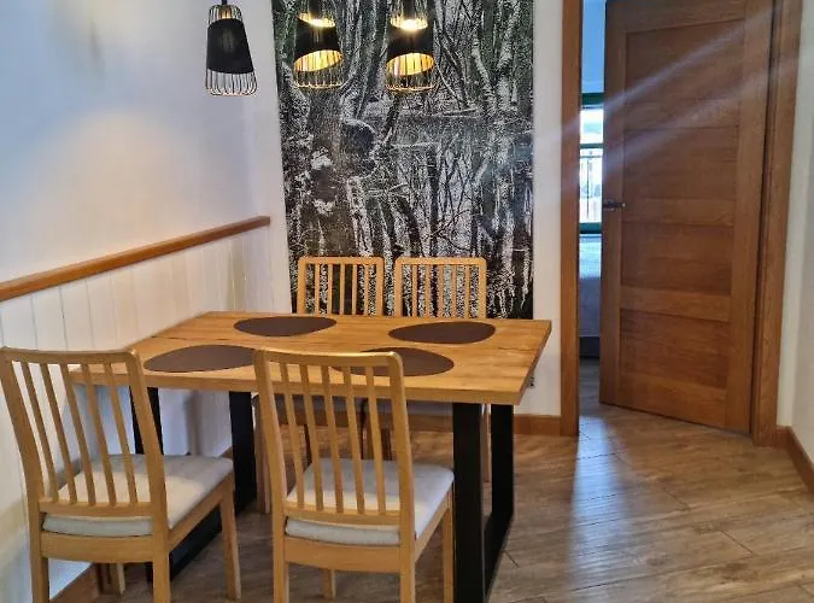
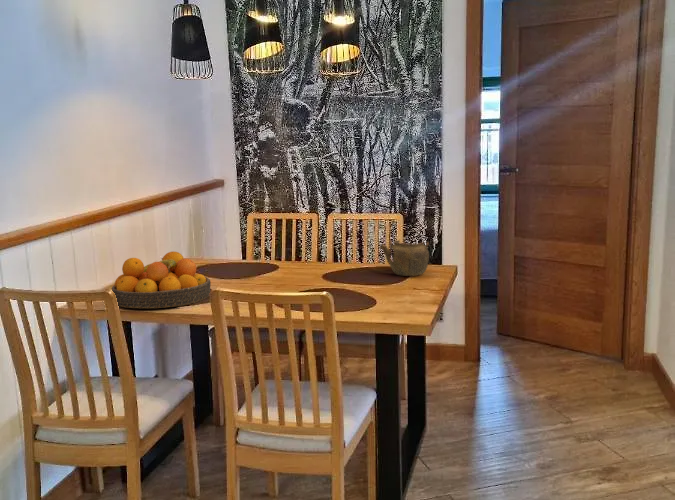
+ teapot (404, 257)
+ fruit bowl (161, 276)
